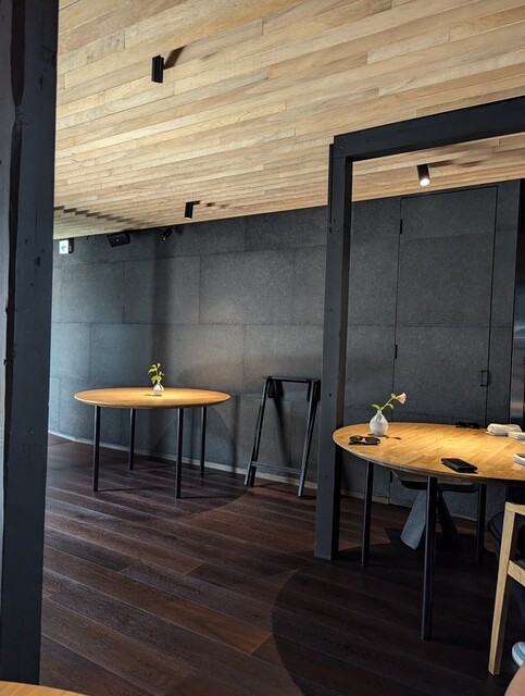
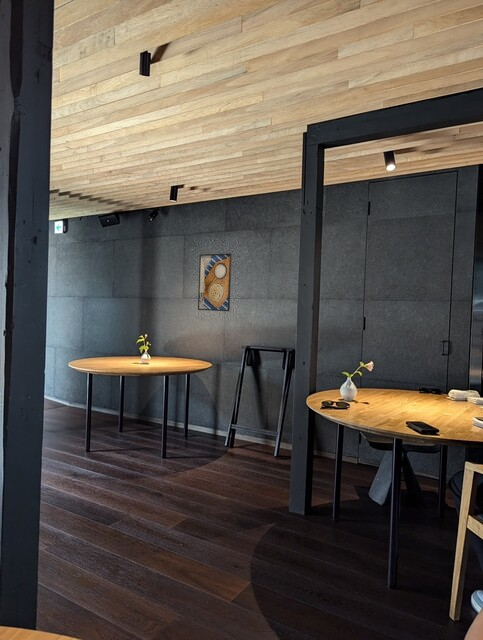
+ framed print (214, 282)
